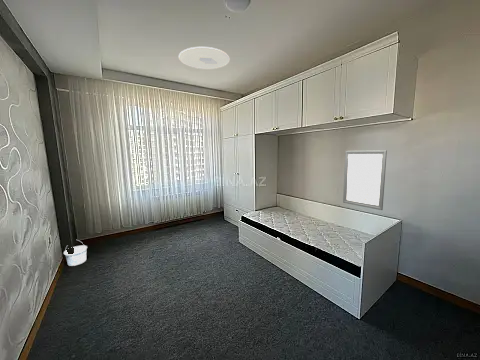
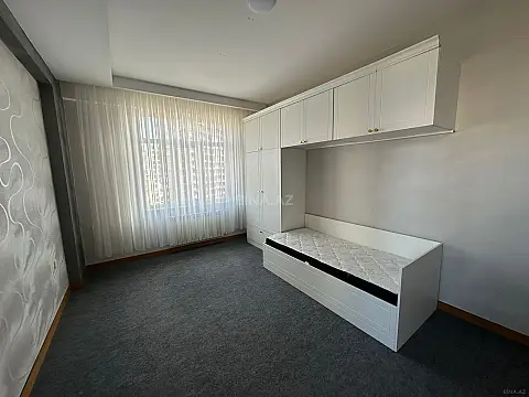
- ceiling light (204, 56)
- wall art (362, 178)
- bucket (75, 251)
